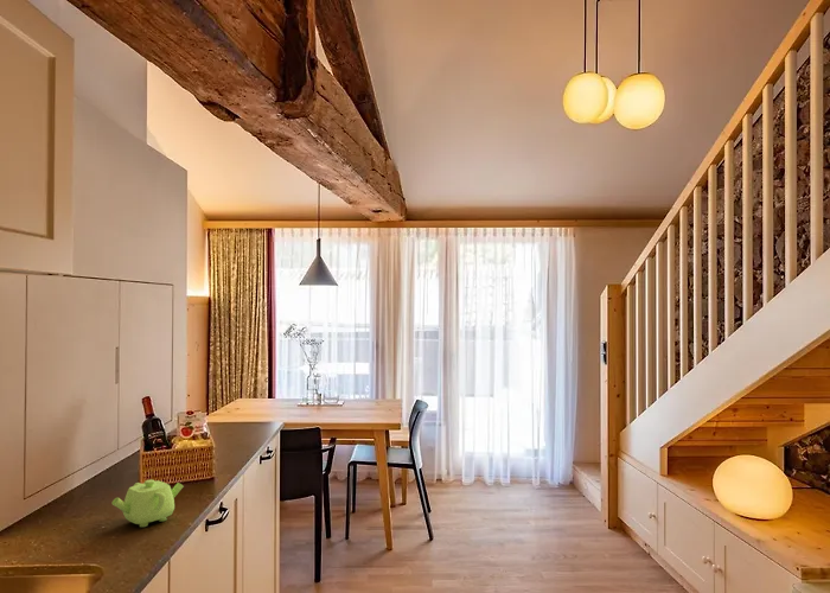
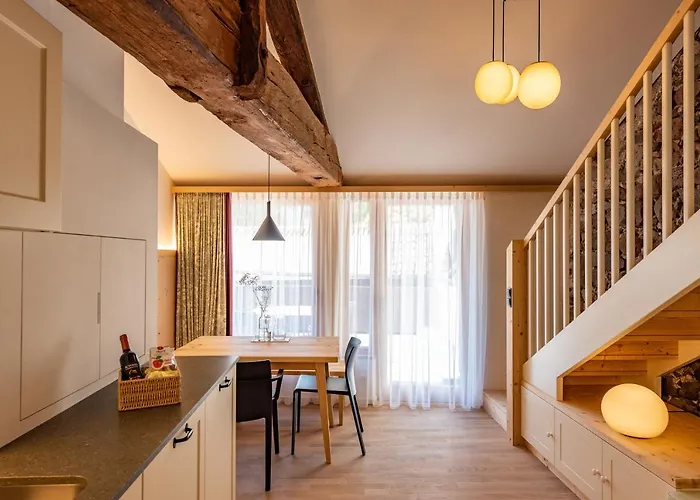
- teapot (148, 500)
